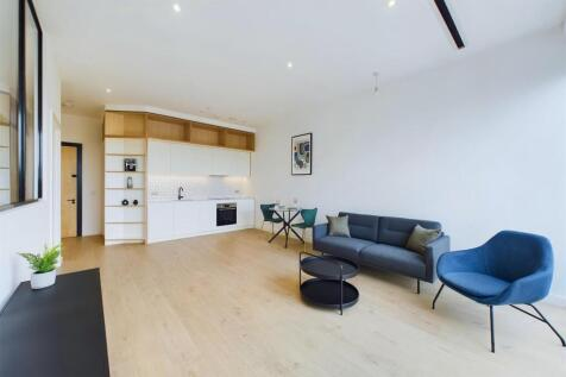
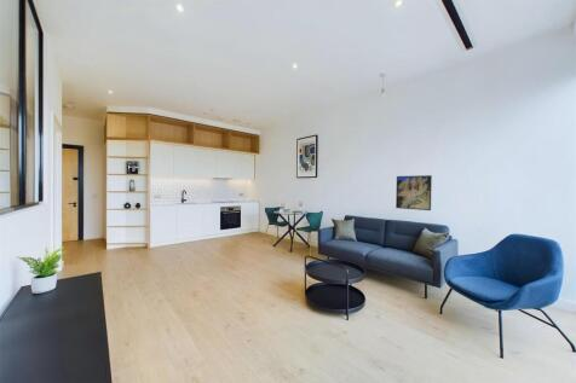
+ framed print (413, 192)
